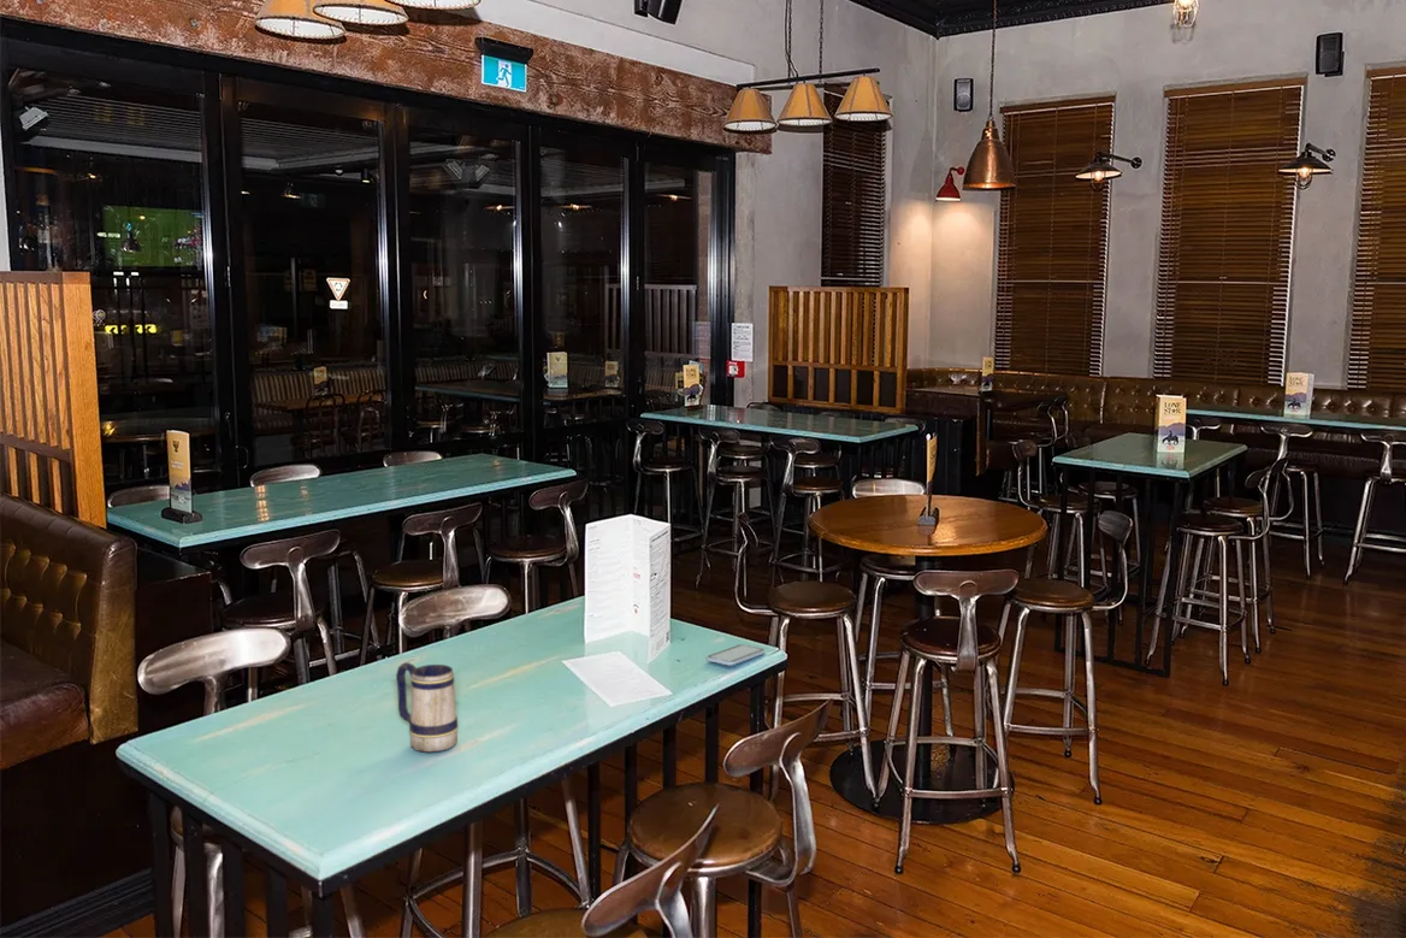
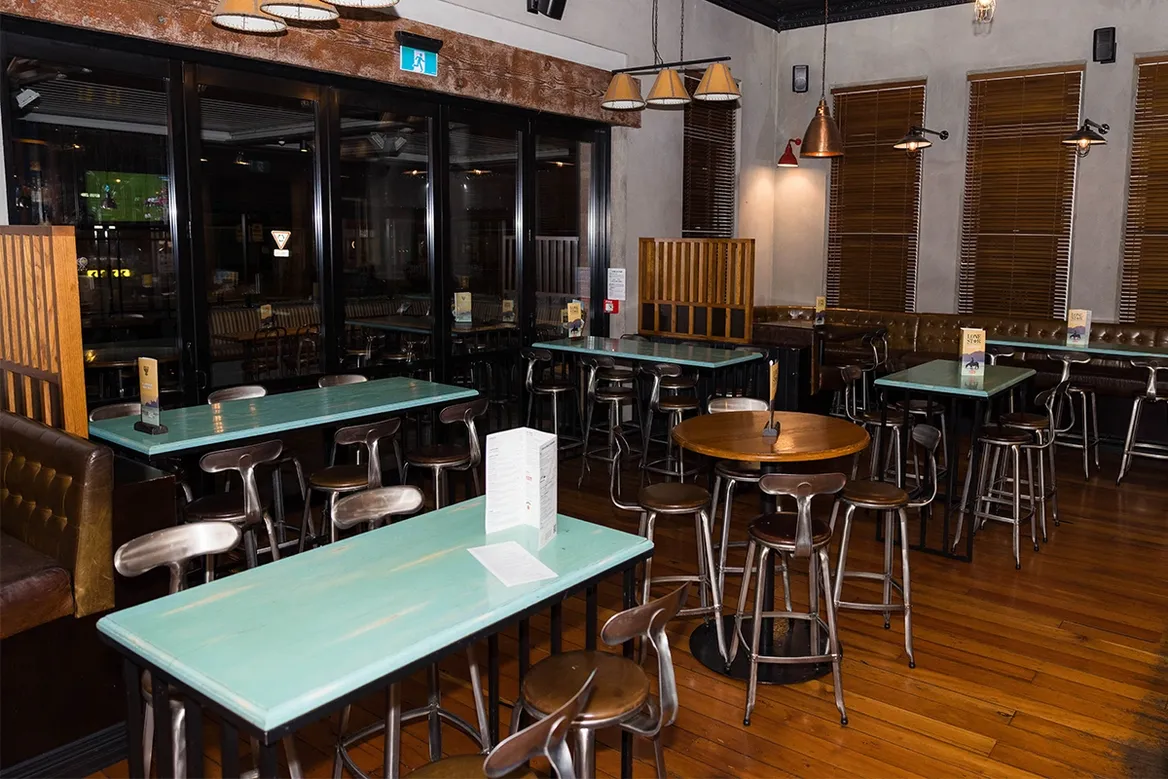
- beer mug (425, 704)
- smartphone (736, 654)
